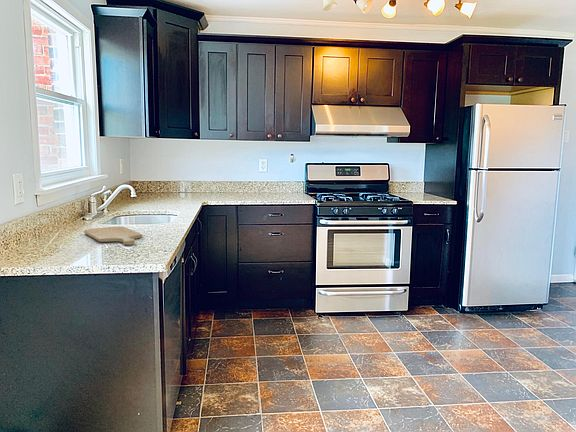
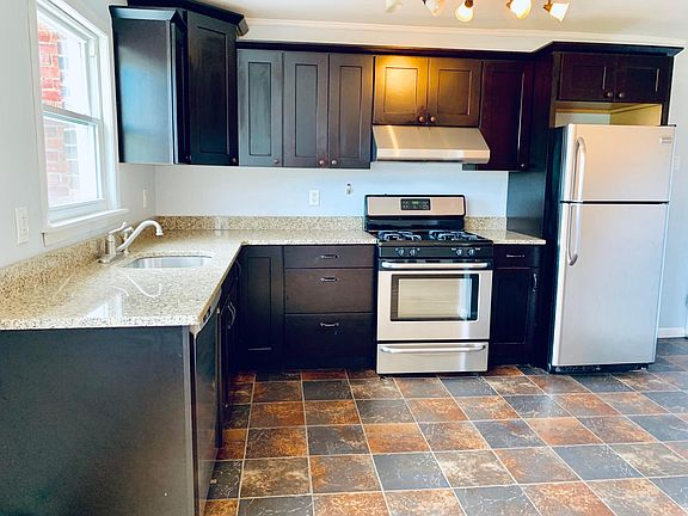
- chopping board (116, 235)
